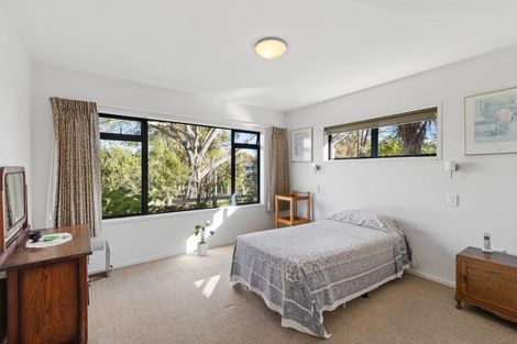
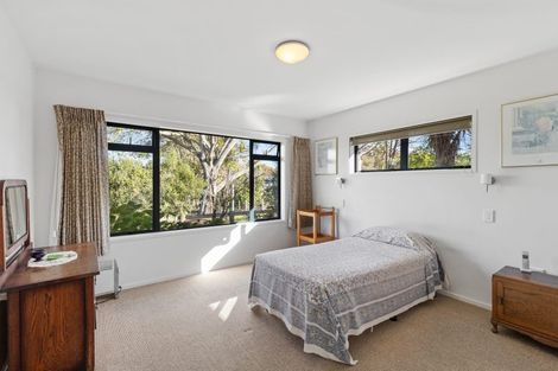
- house plant (205, 237)
